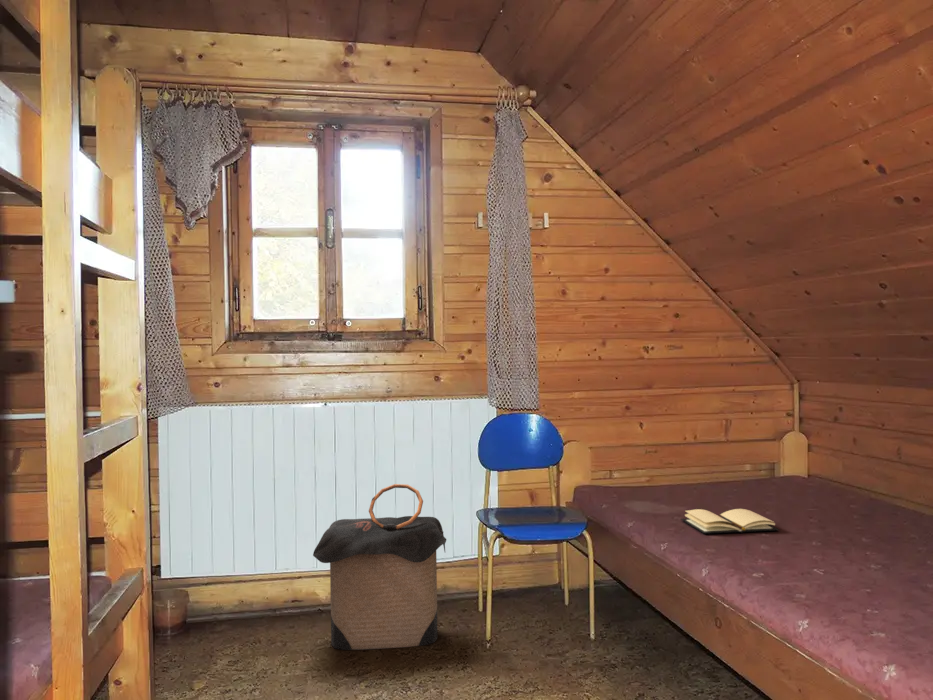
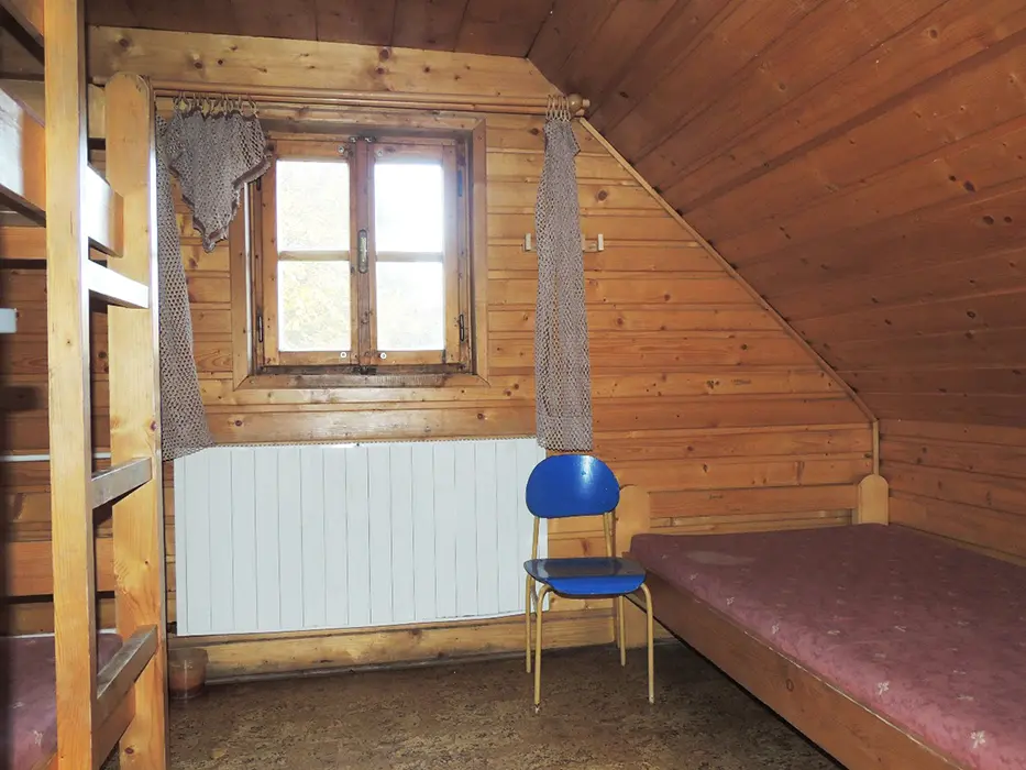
- laundry hamper (381, 564)
- book (729, 520)
